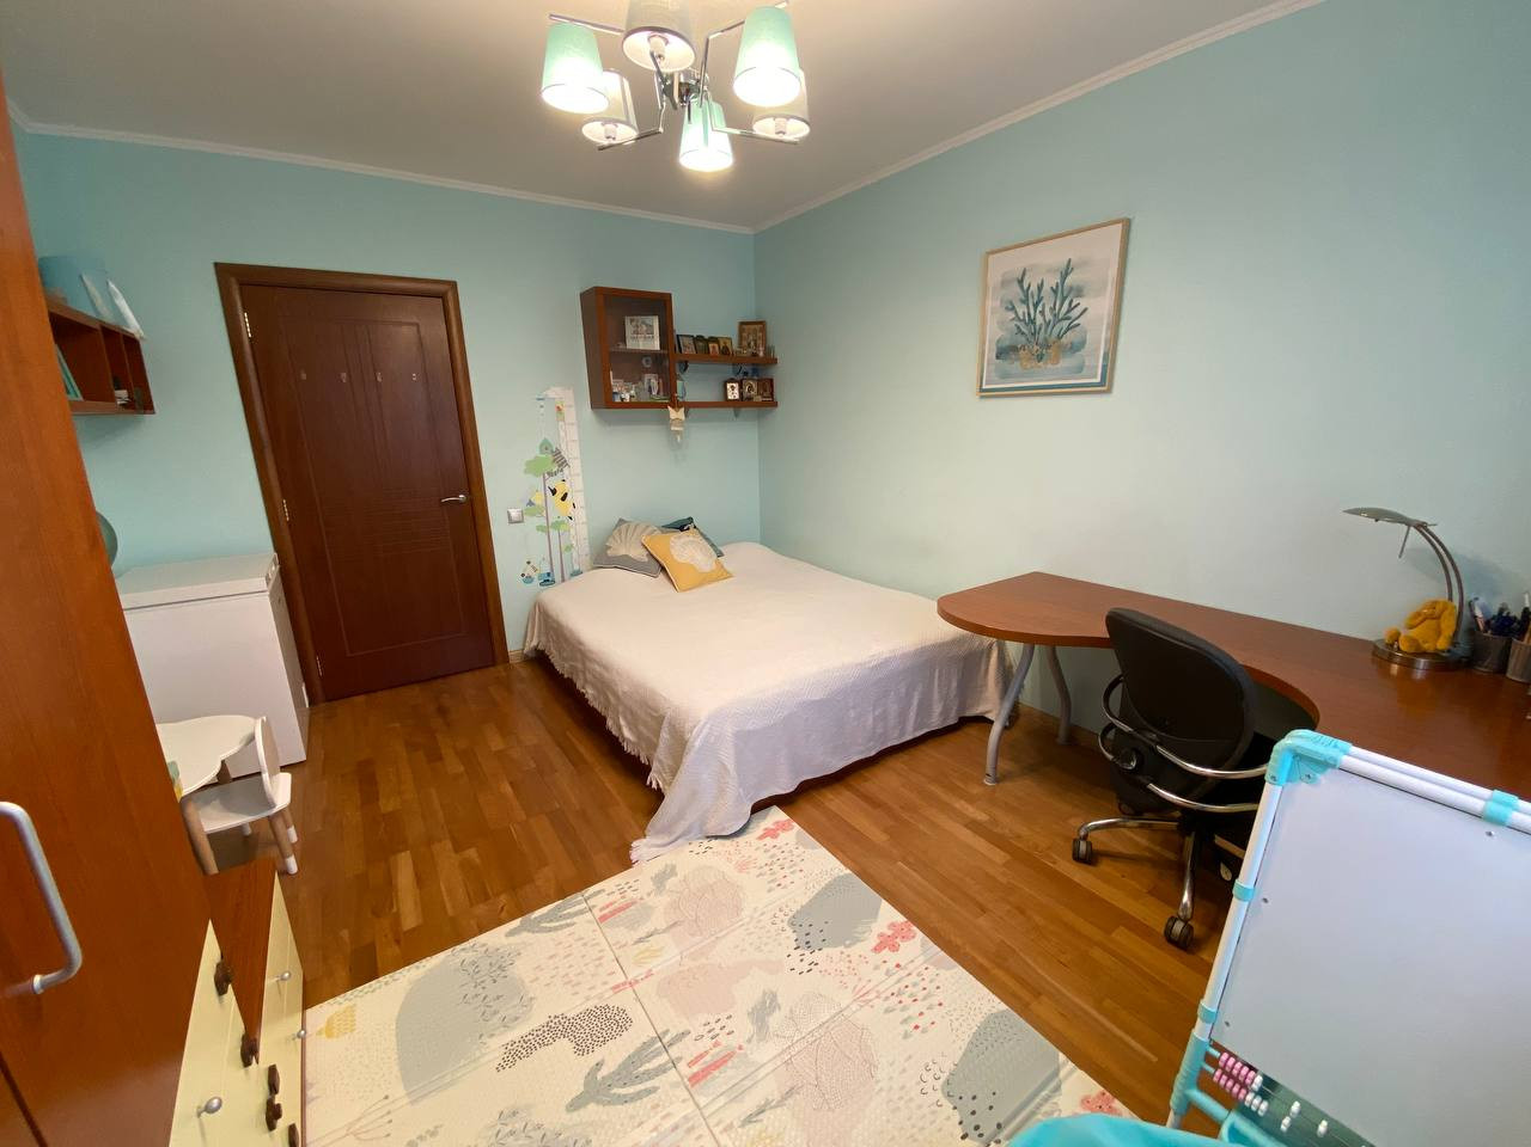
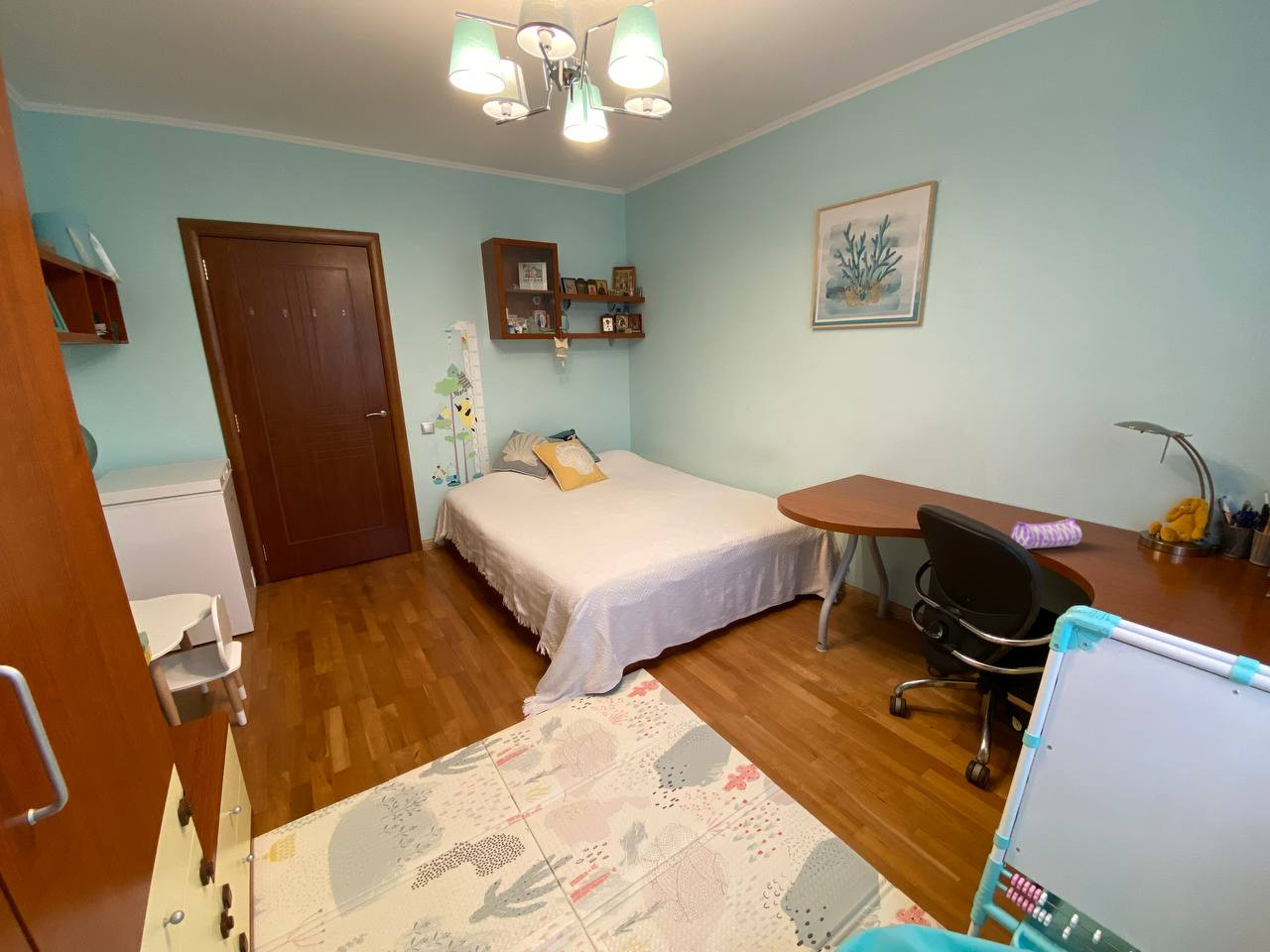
+ pencil case (1046, 534)
